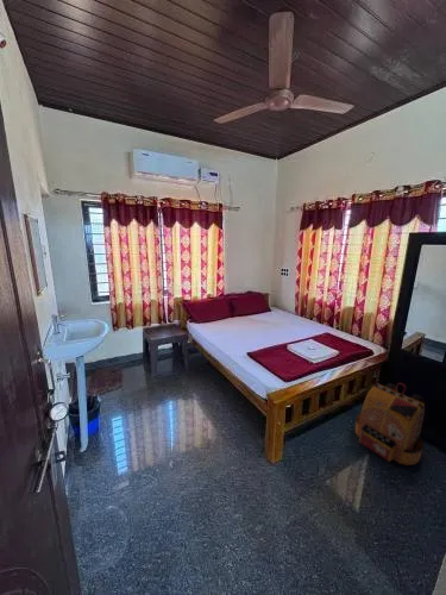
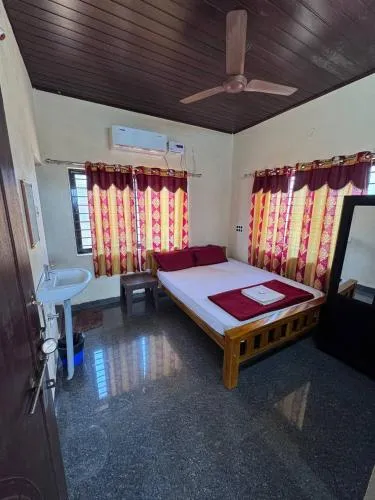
- backpack (391, 414)
